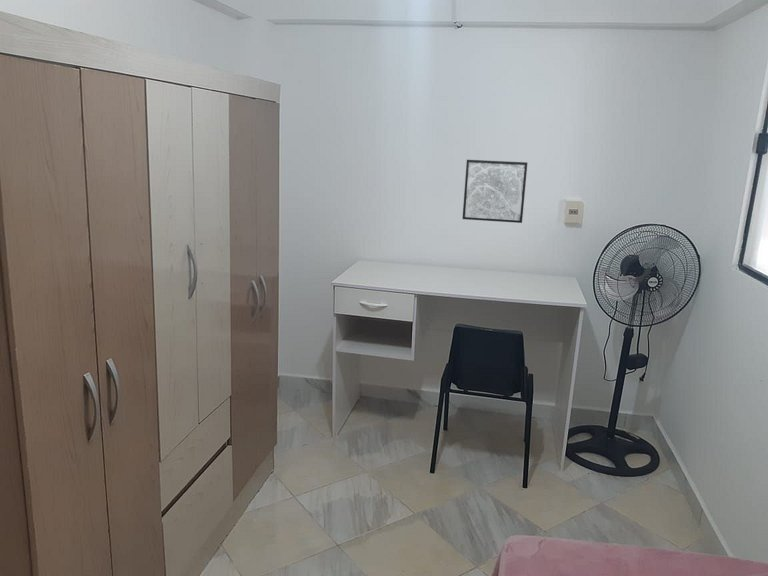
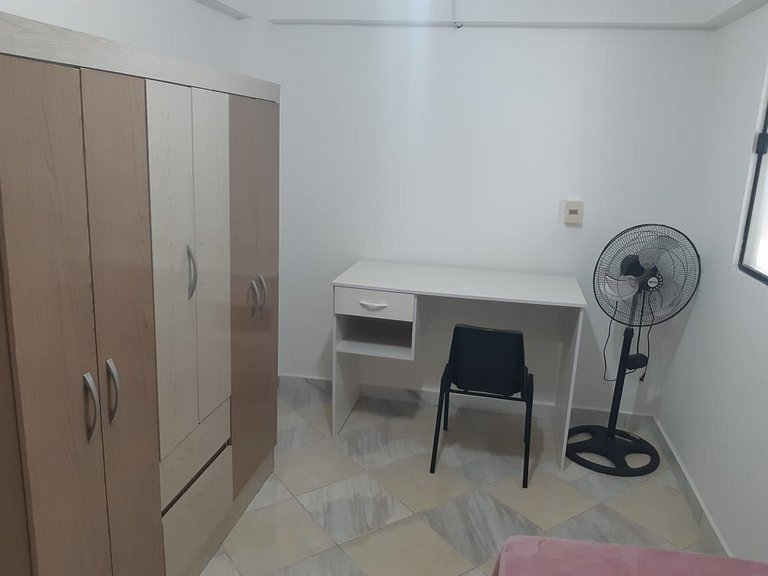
- wall art (494, 191)
